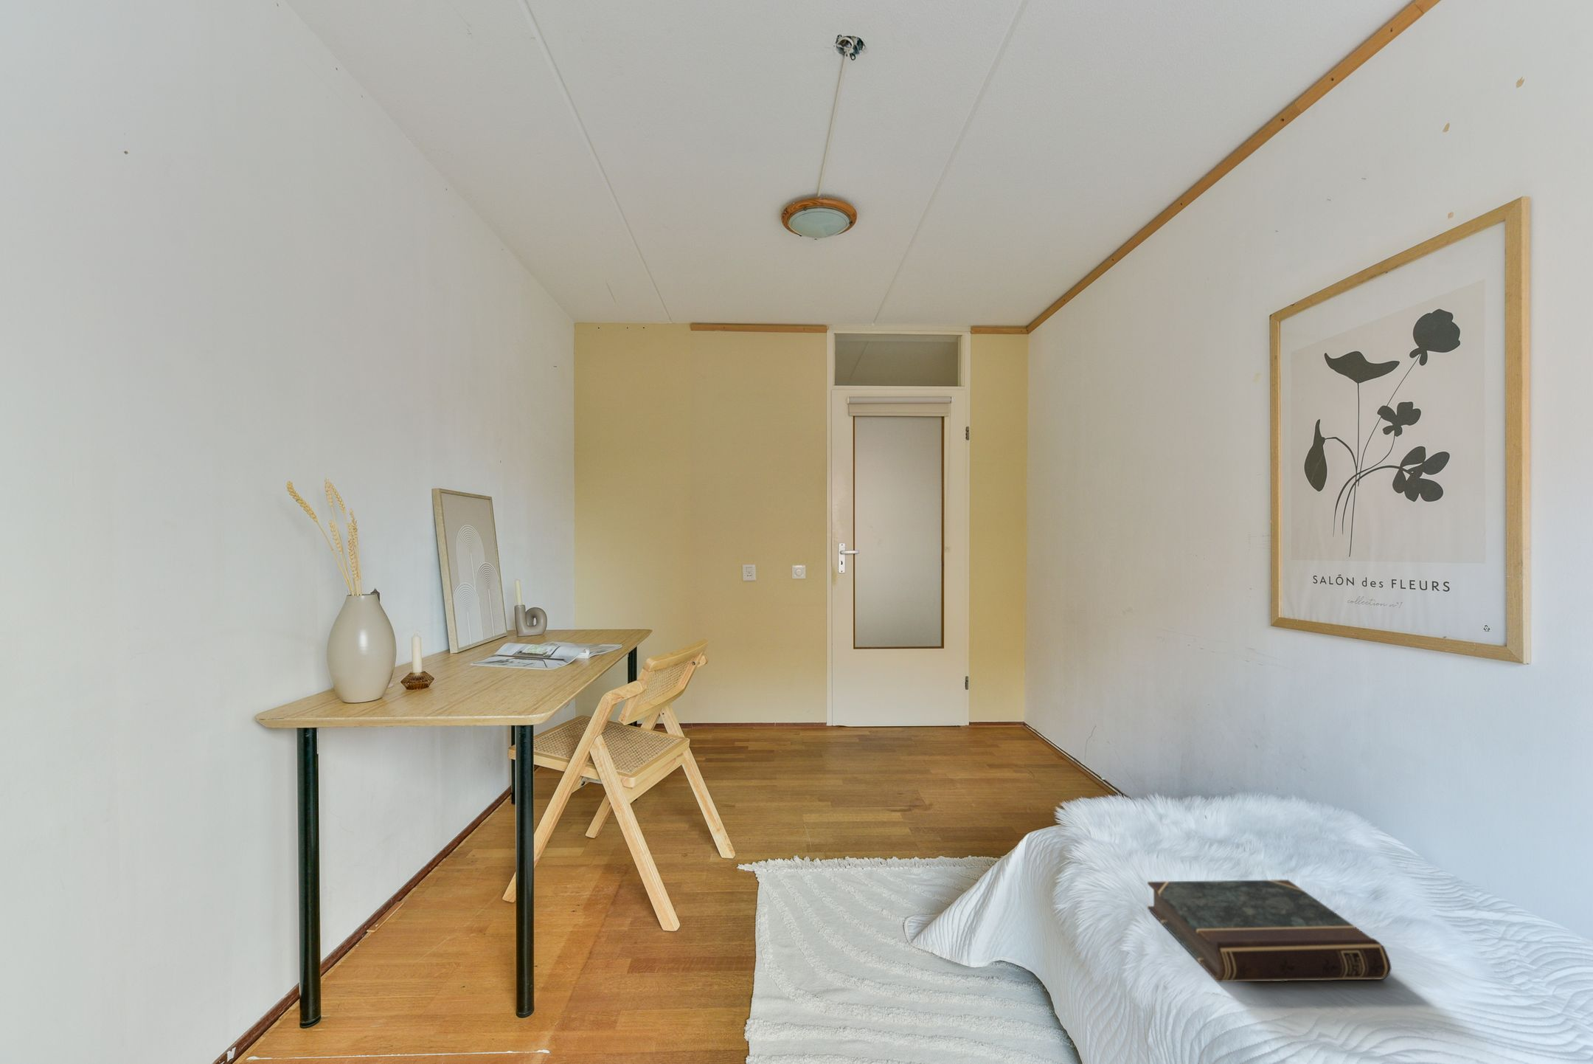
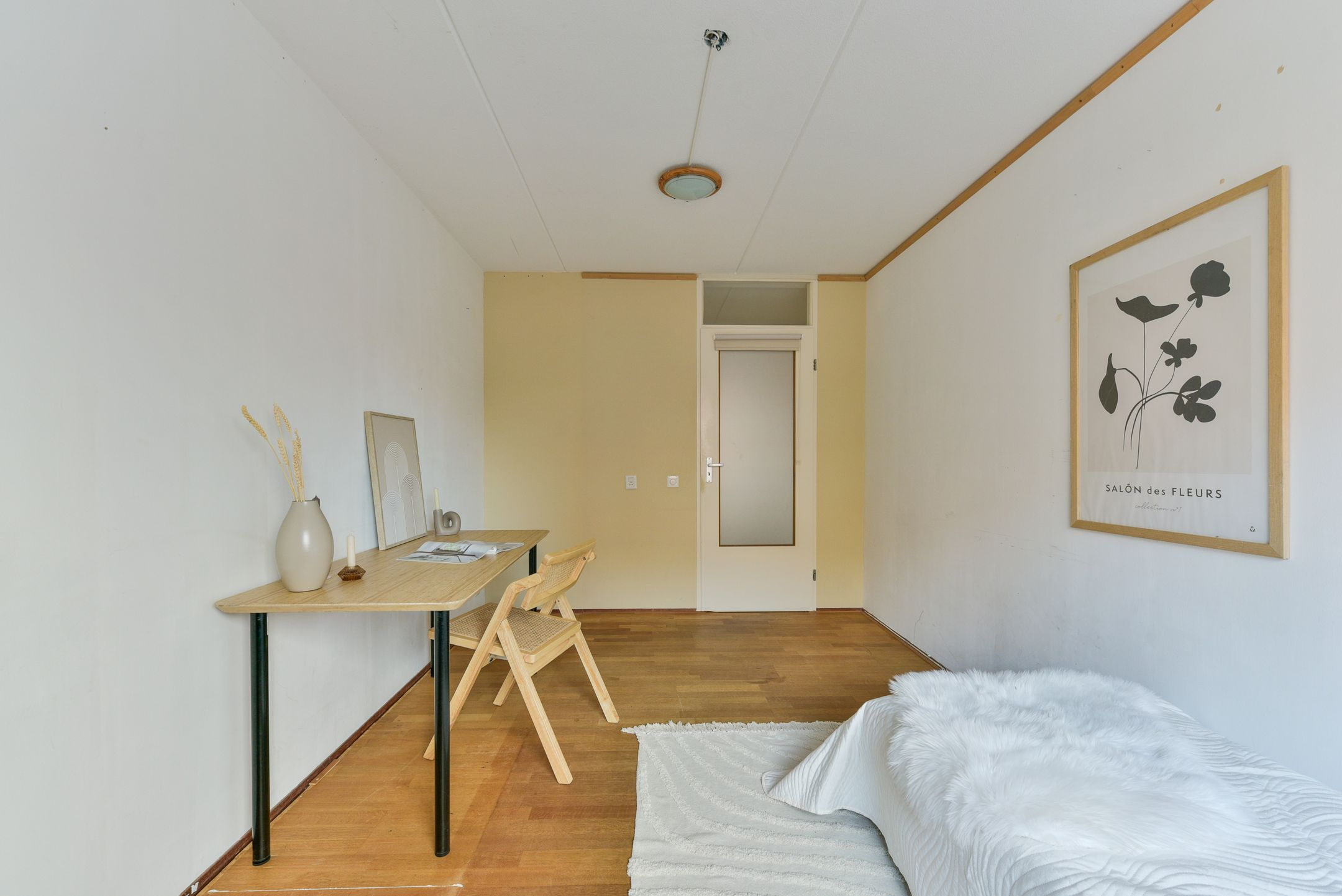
- book (1258, 926)
